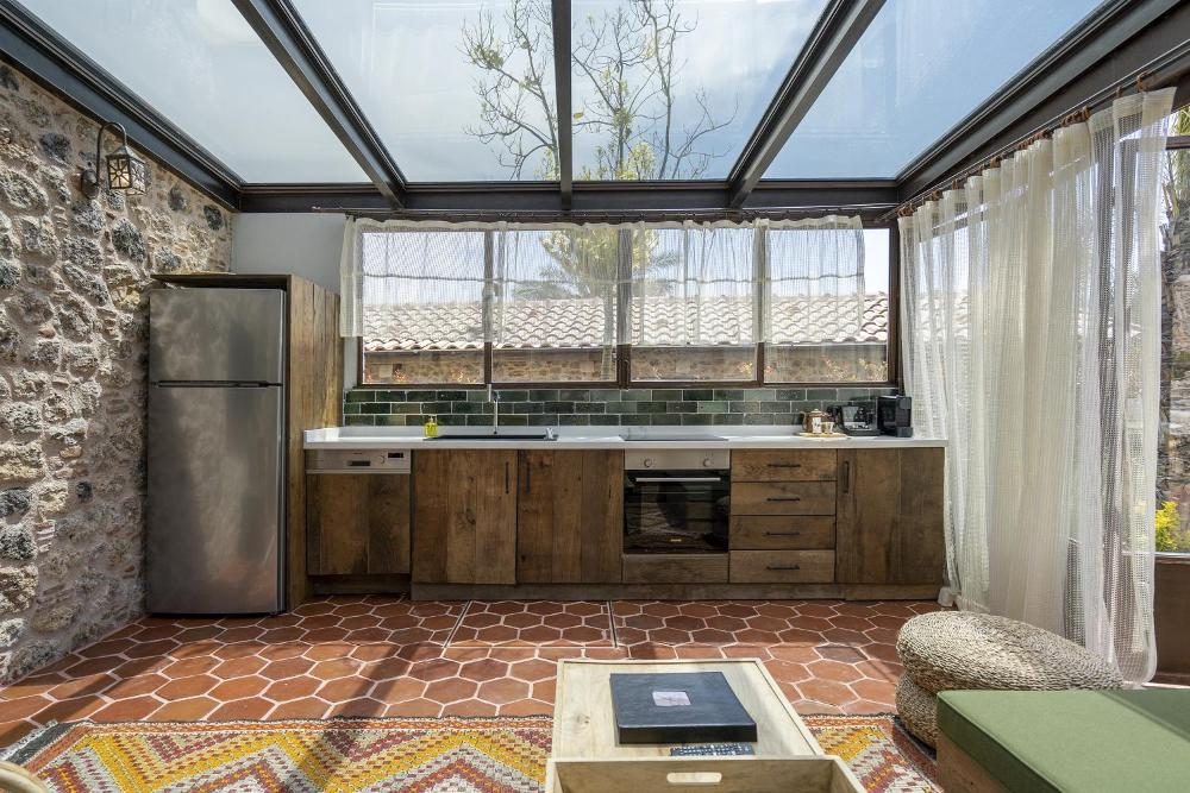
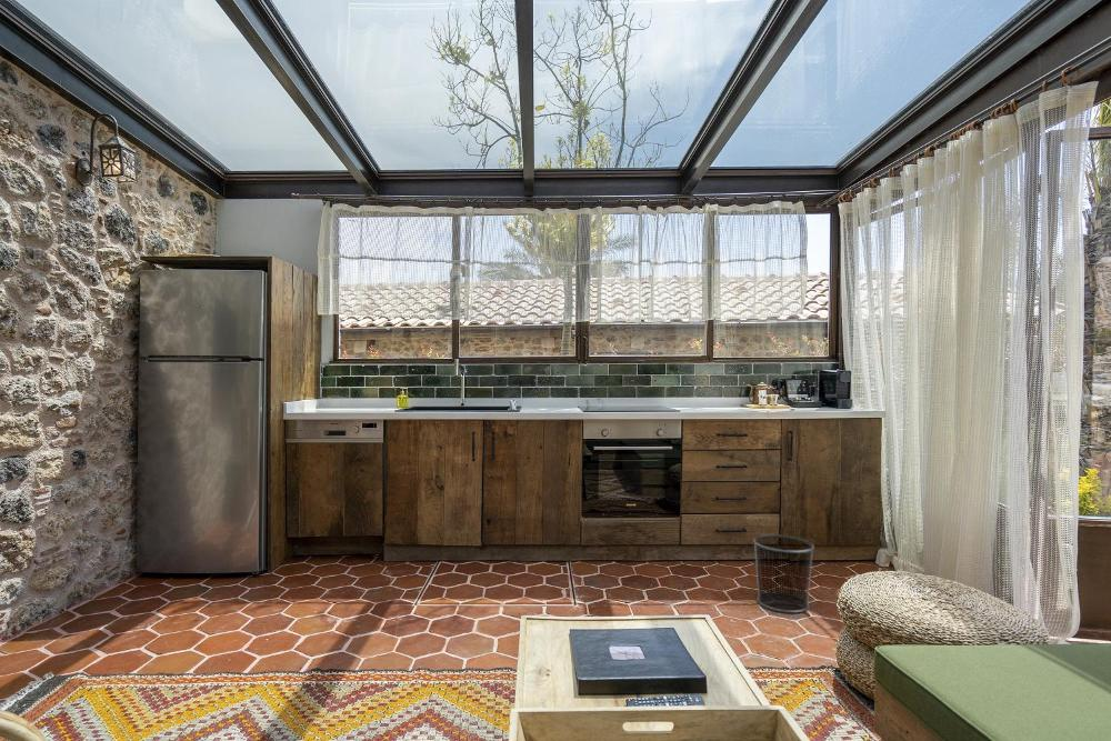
+ waste bin (782, 572)
